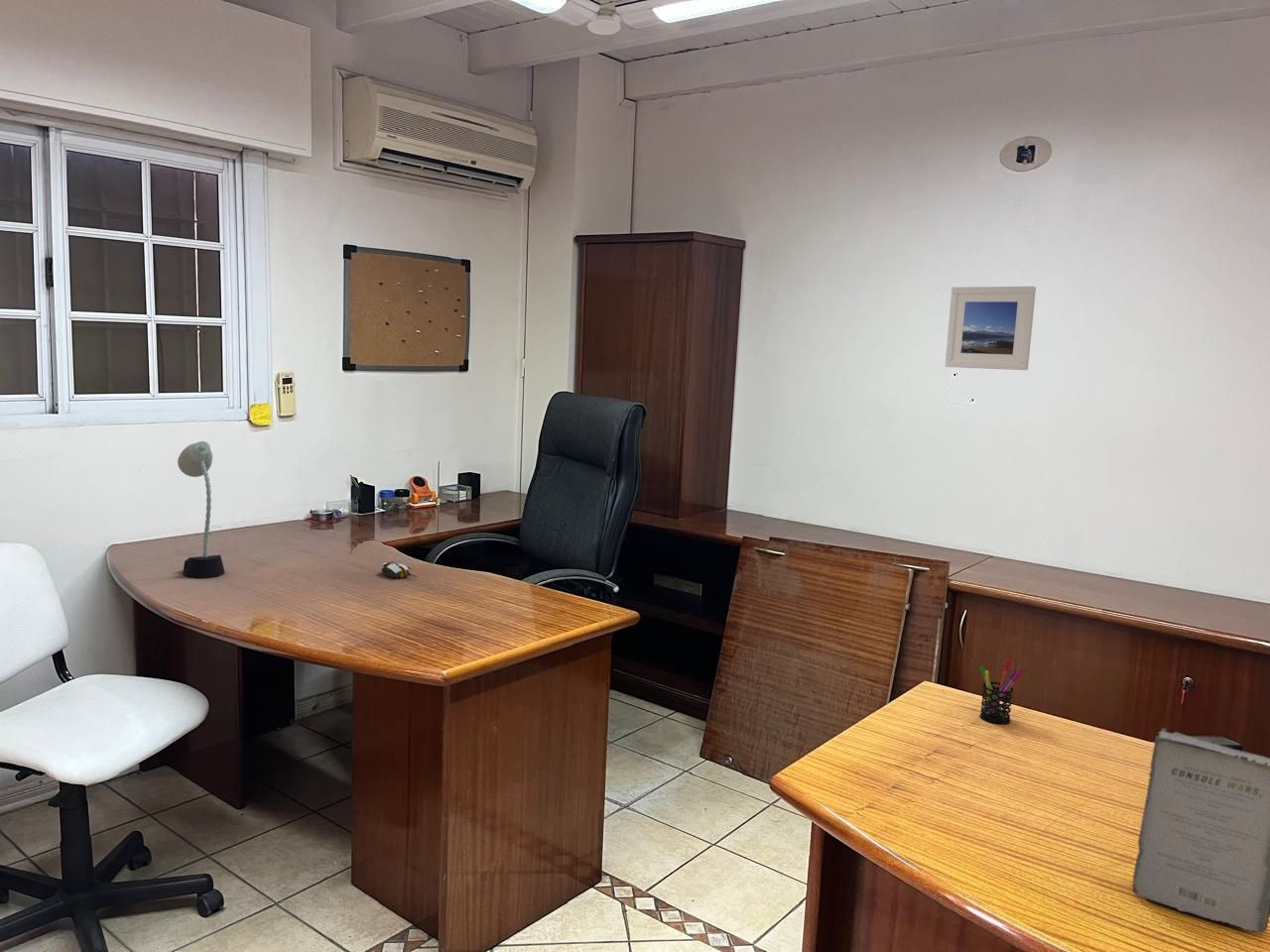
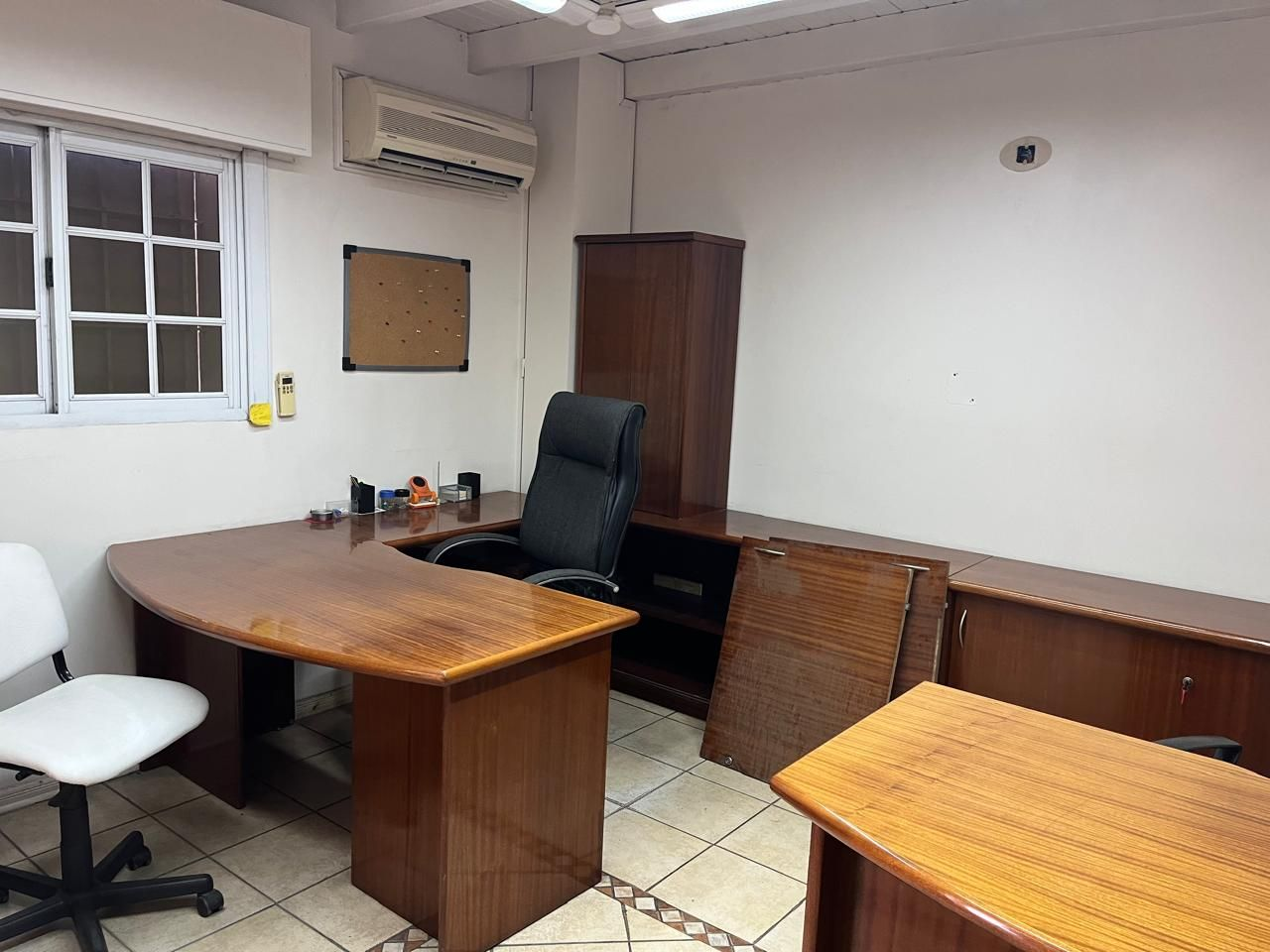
- computer mouse (399, 569)
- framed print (988, 327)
- desk lamp (206, 506)
- pen holder (994, 689)
- book (1209, 828)
